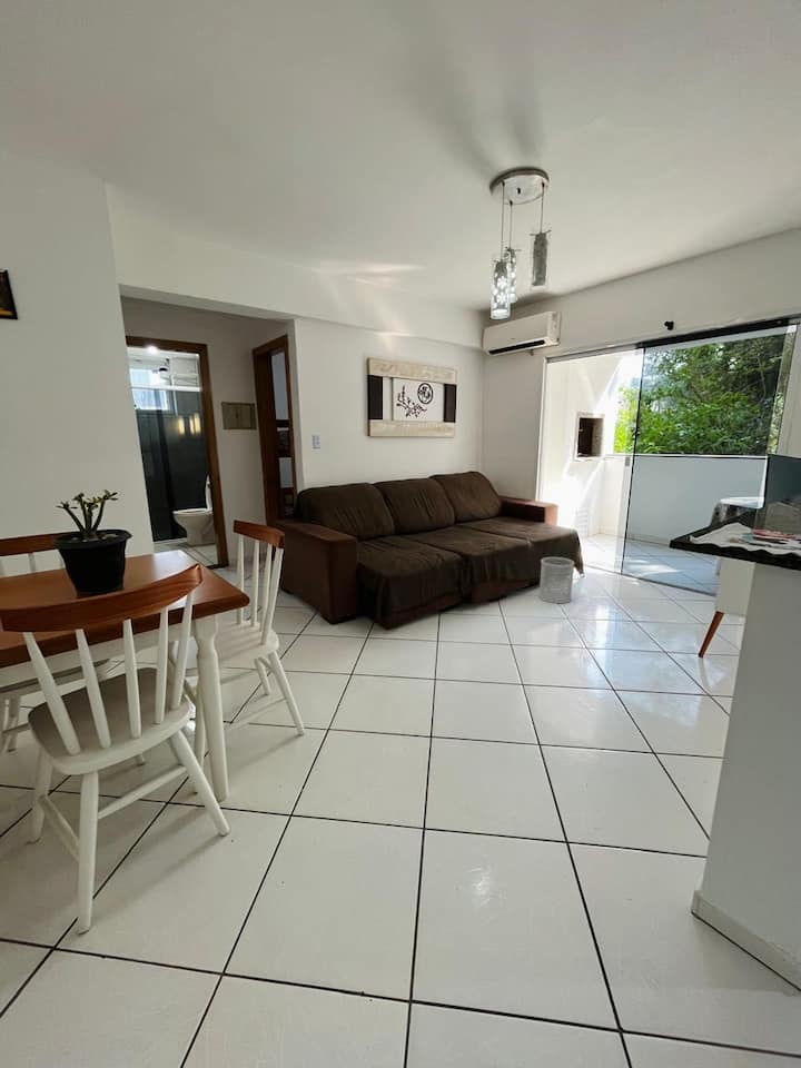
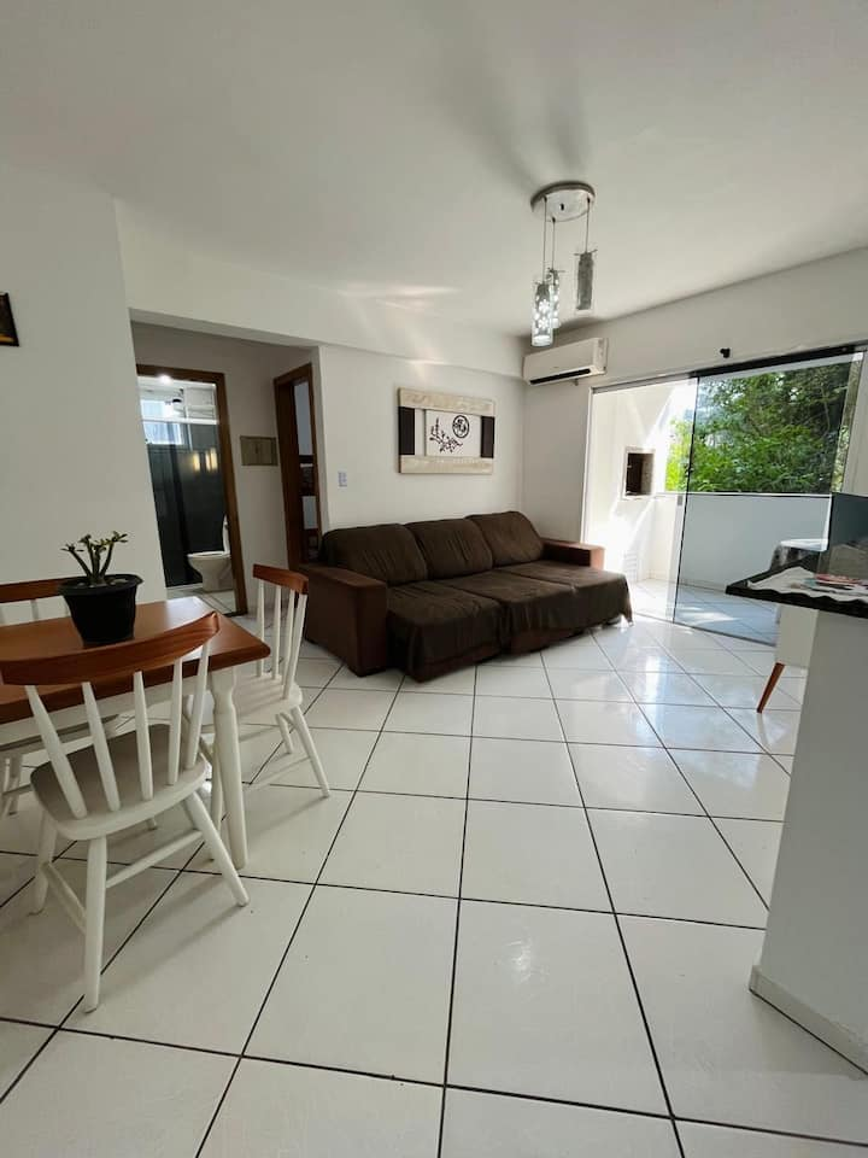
- wastebasket (556, 578)
